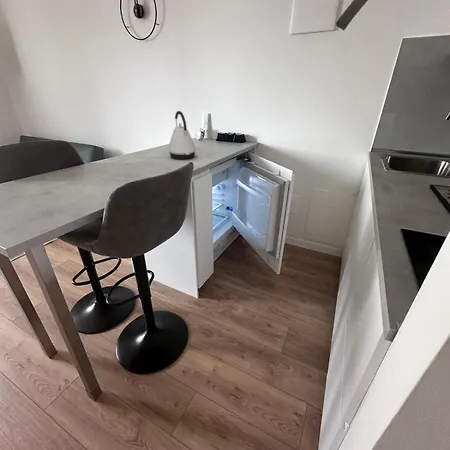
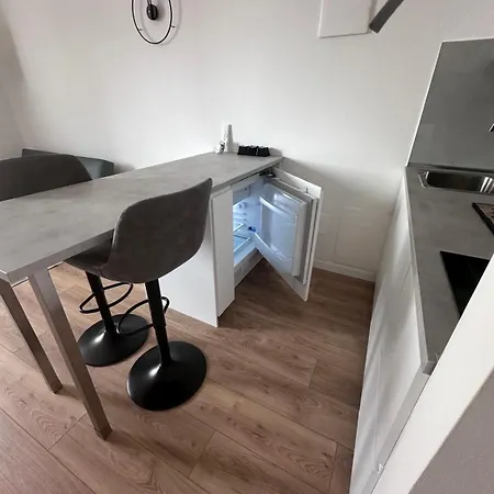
- kettle (180, 134)
